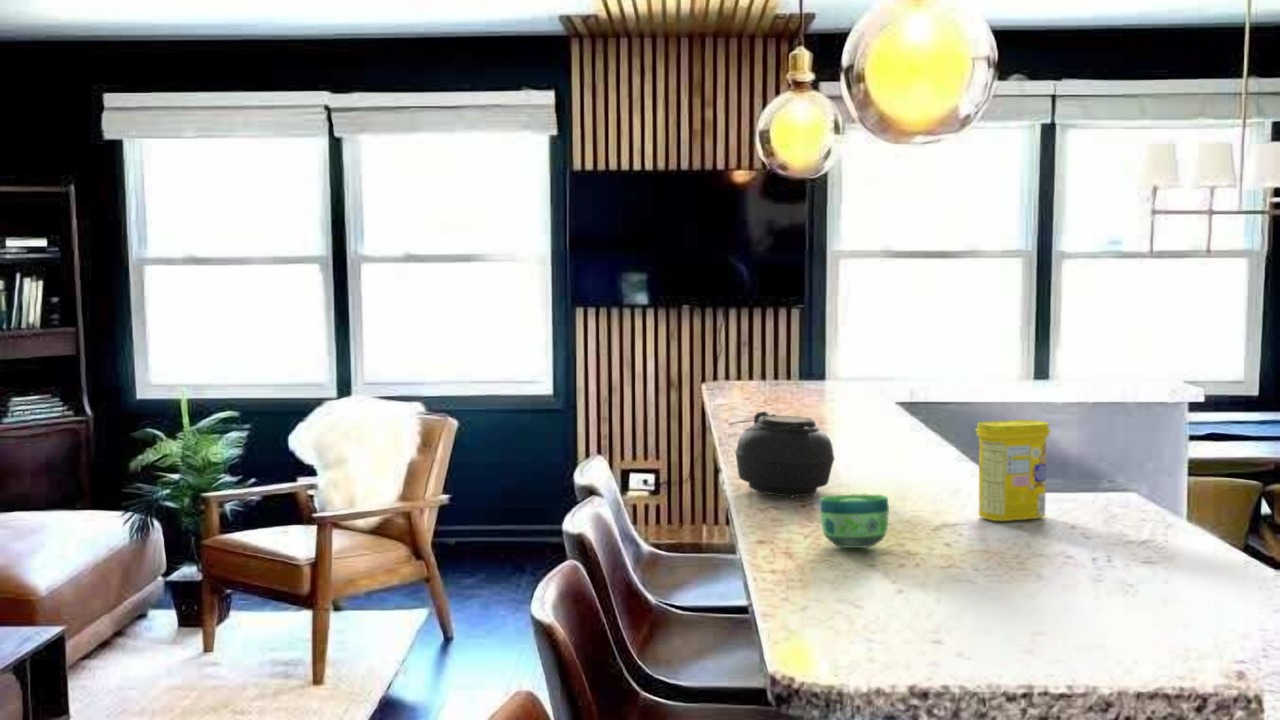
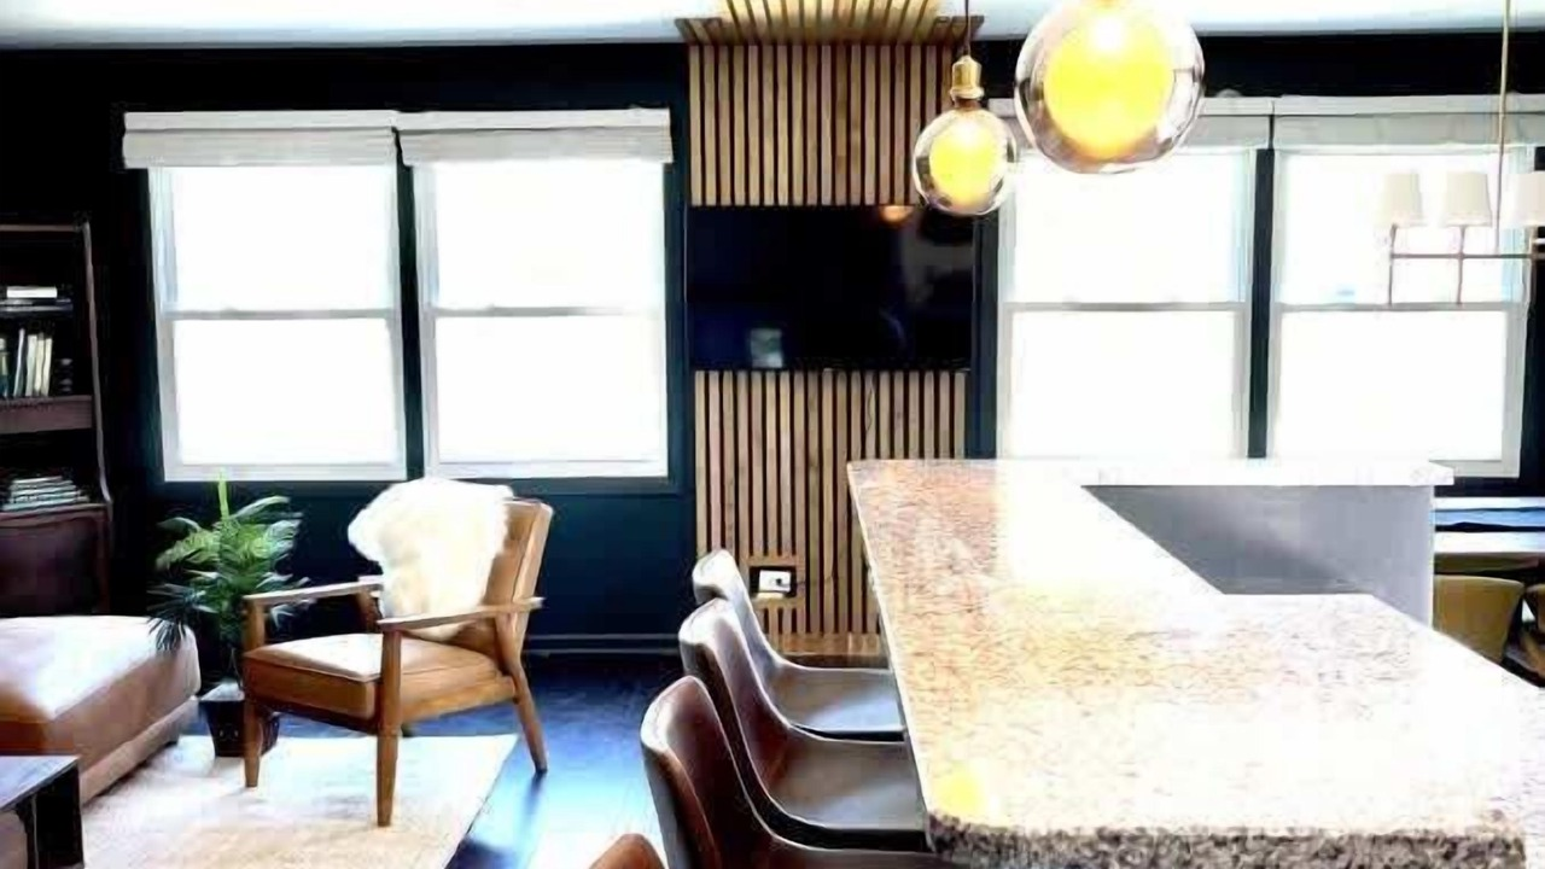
- cup (857, 518)
- canister (1012, 469)
- teapot (780, 453)
